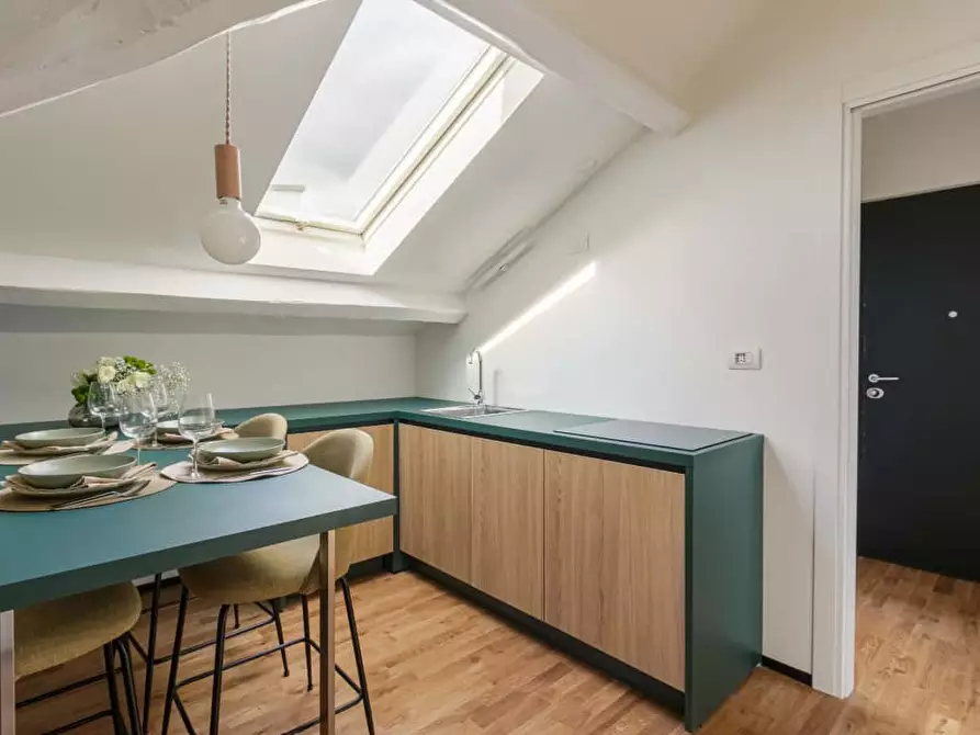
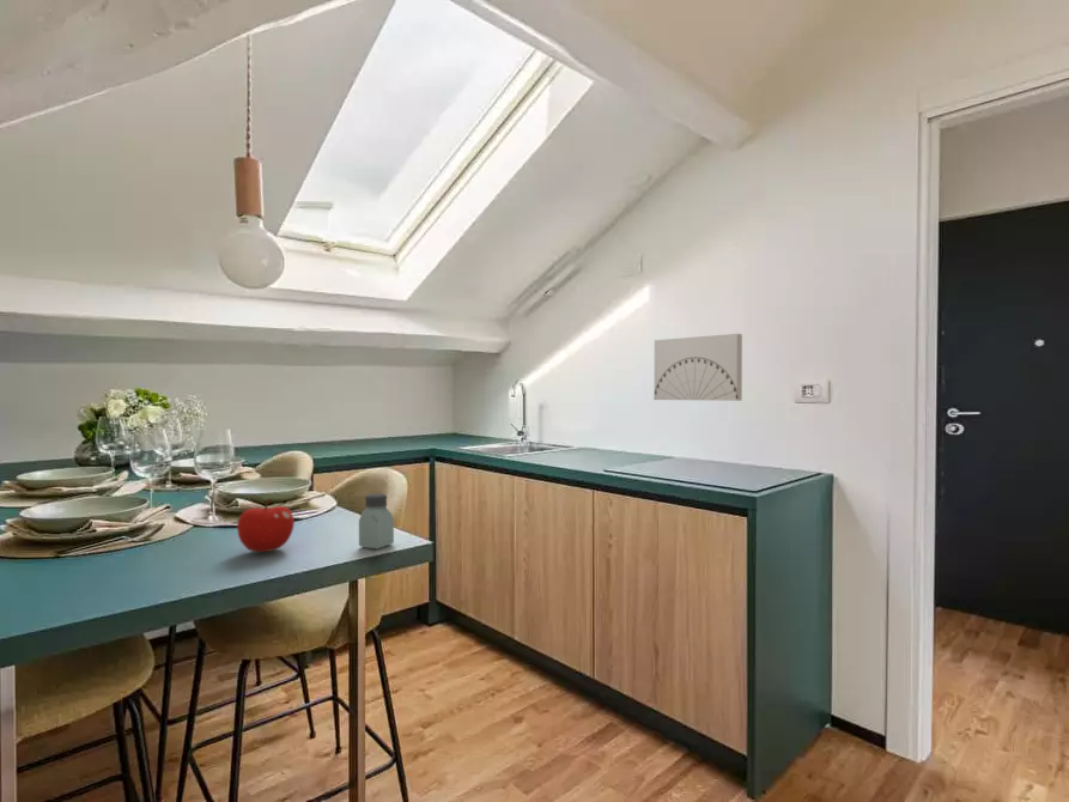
+ fruit (266, 524)
+ wall art (696, 369)
+ saltshaker (376, 520)
